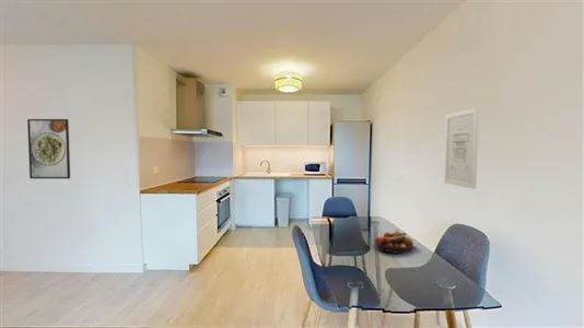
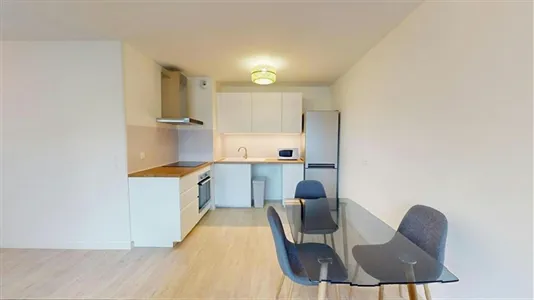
- wall art (459, 149)
- fruit bowl (393, 239)
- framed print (48, 149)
